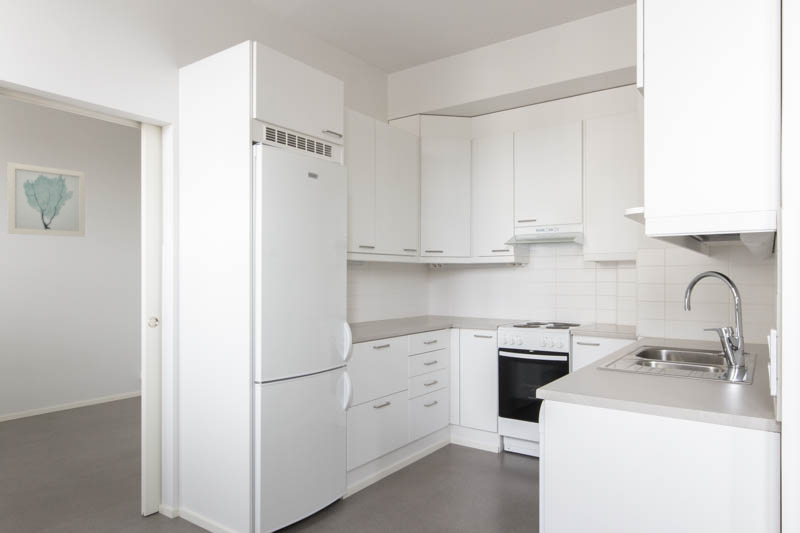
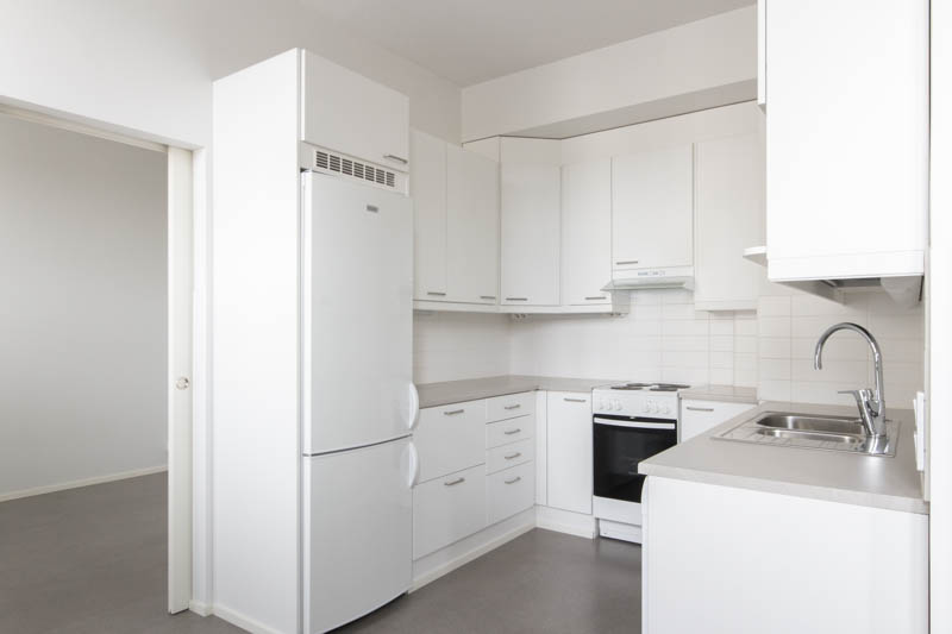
- wall art (48, 201)
